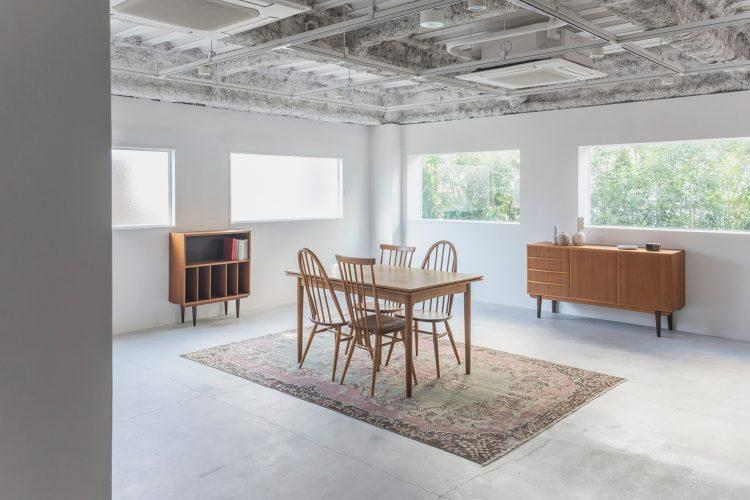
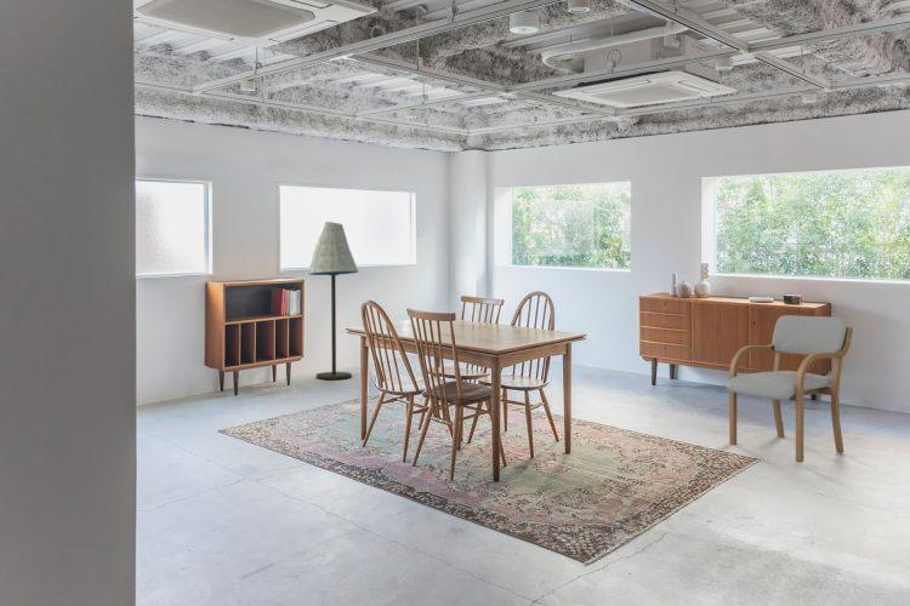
+ floor lamp (332, 299)
+ armchair (784, 383)
